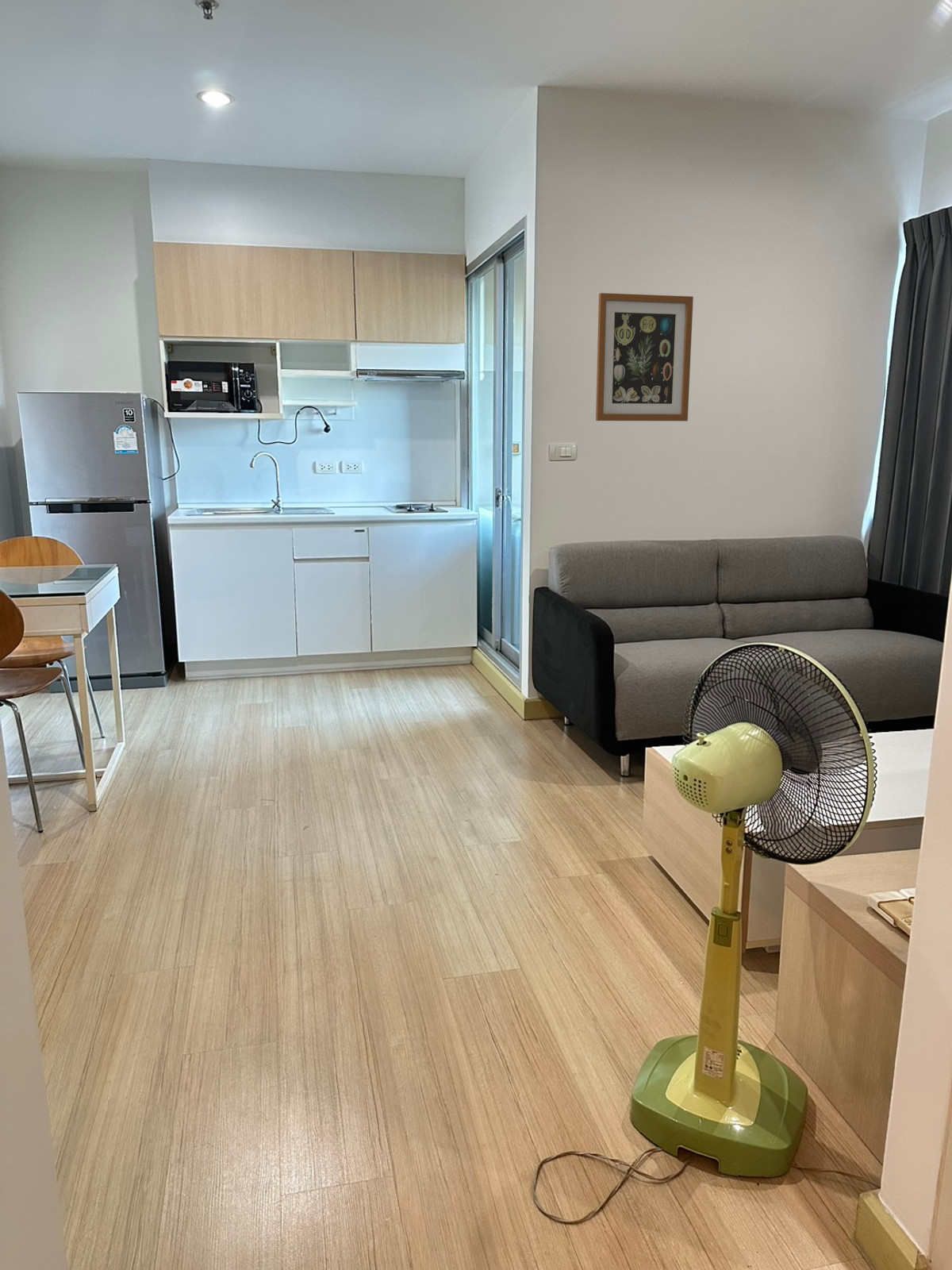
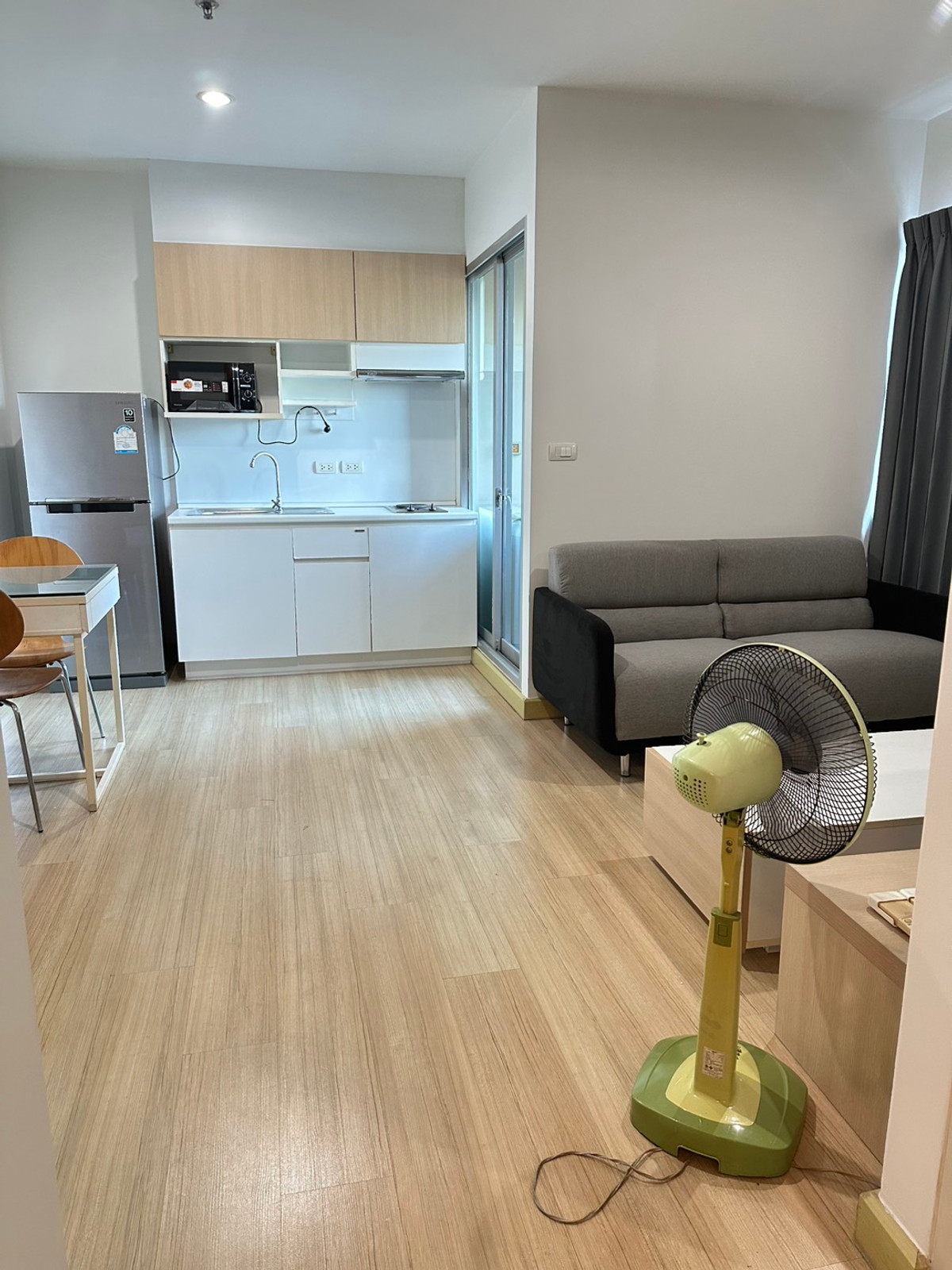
- wall art (644, 359)
